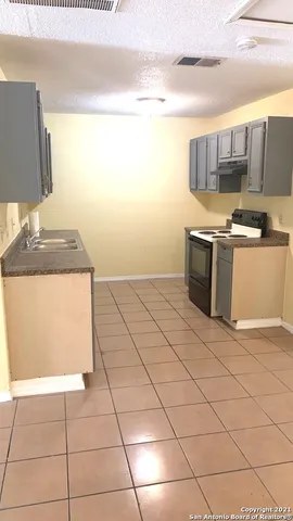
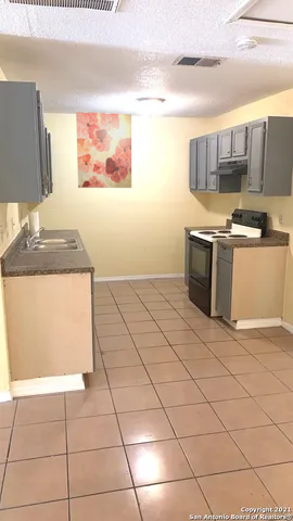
+ wall art (104, 151)
